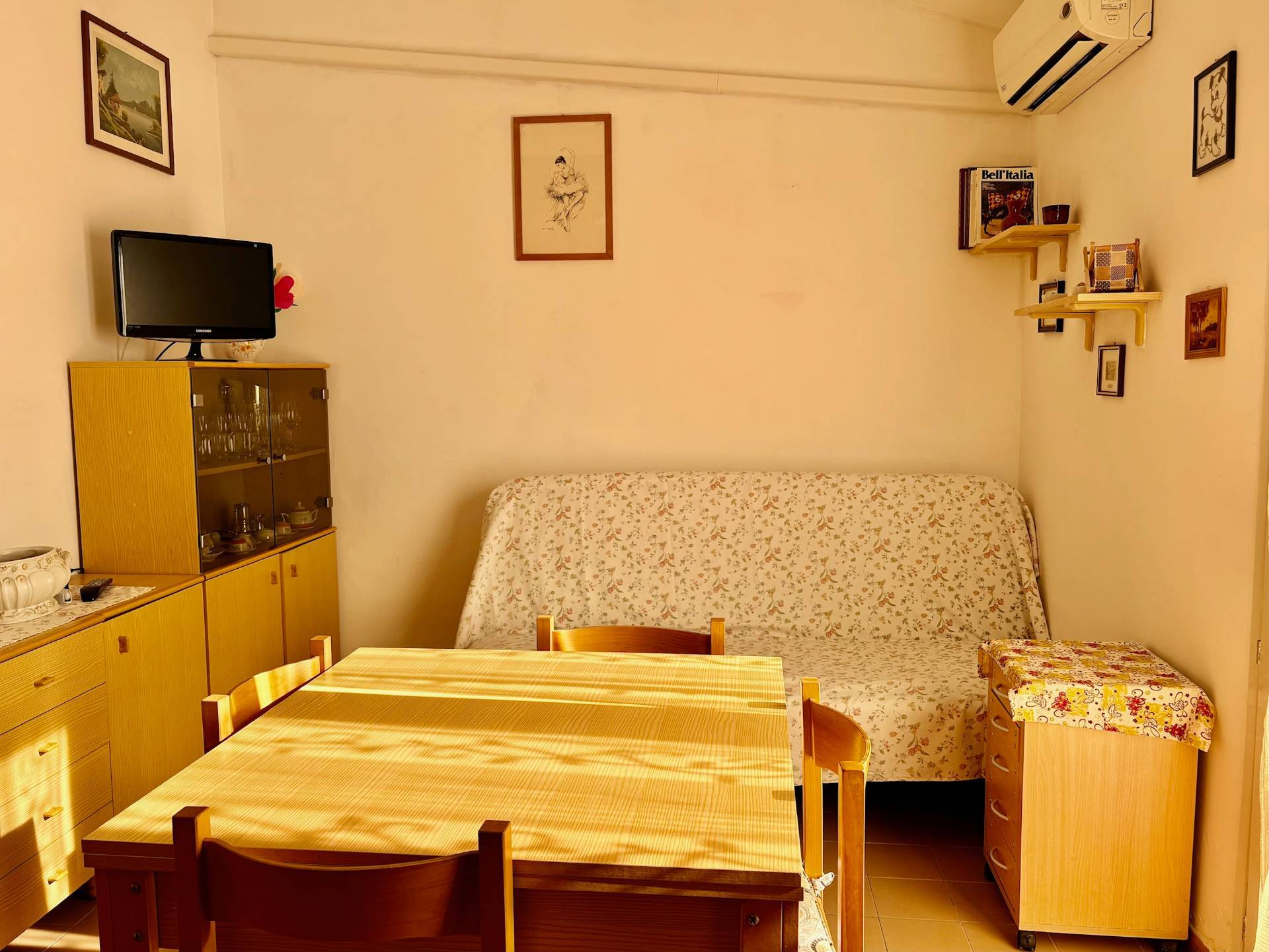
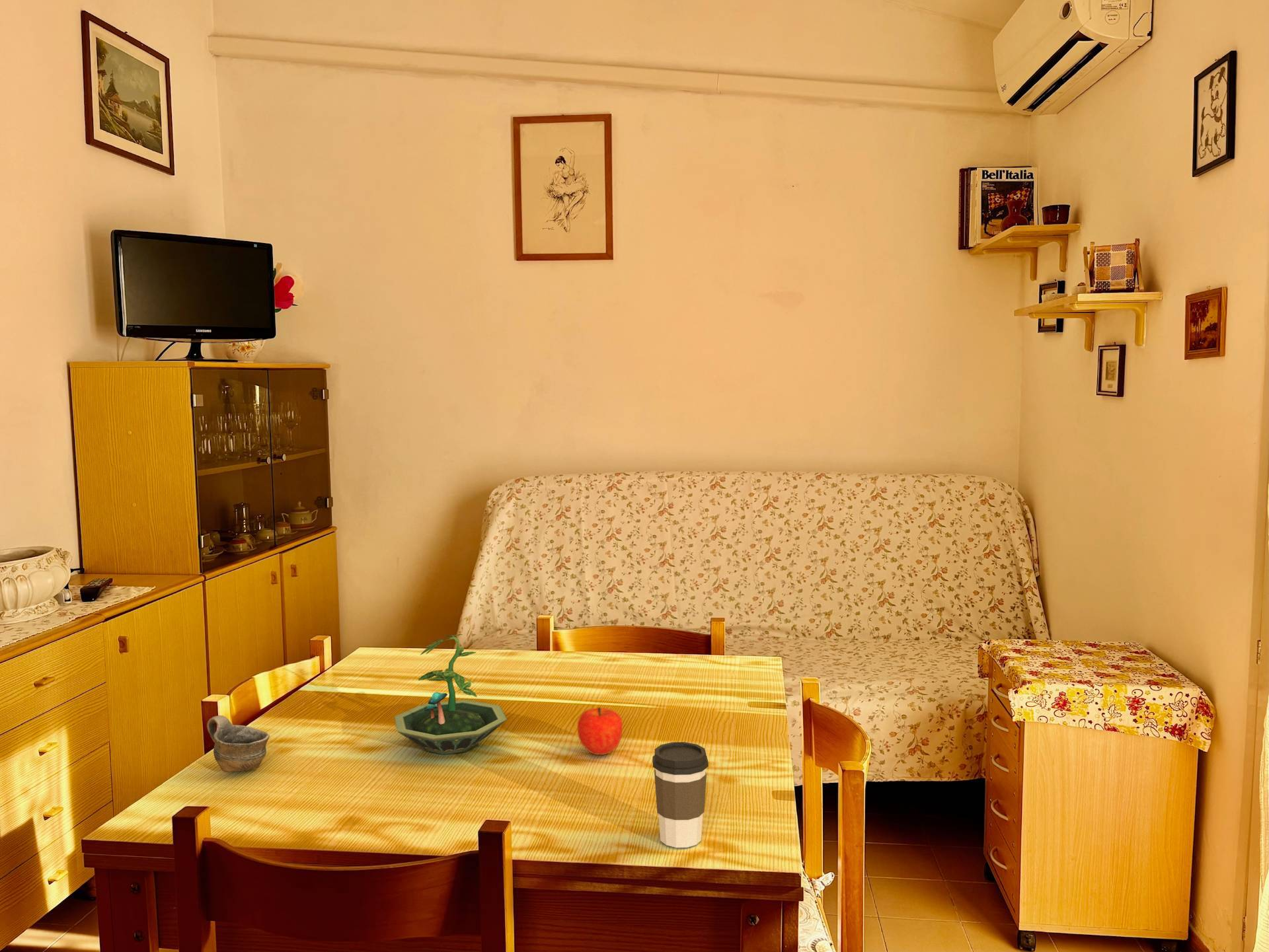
+ terrarium (451, 659)
+ coffee cup (680, 795)
+ fruit (600, 729)
+ cup (240, 743)
